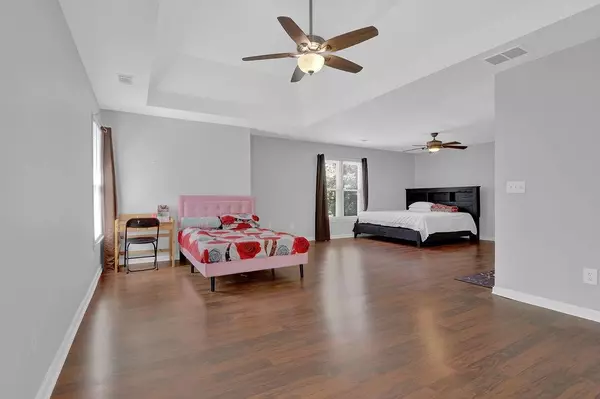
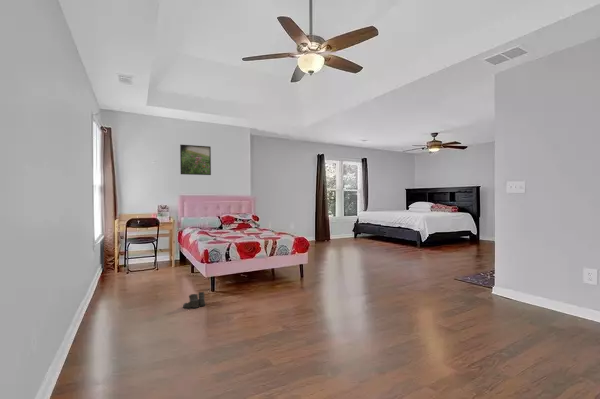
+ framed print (195, 160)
+ boots (196, 299)
